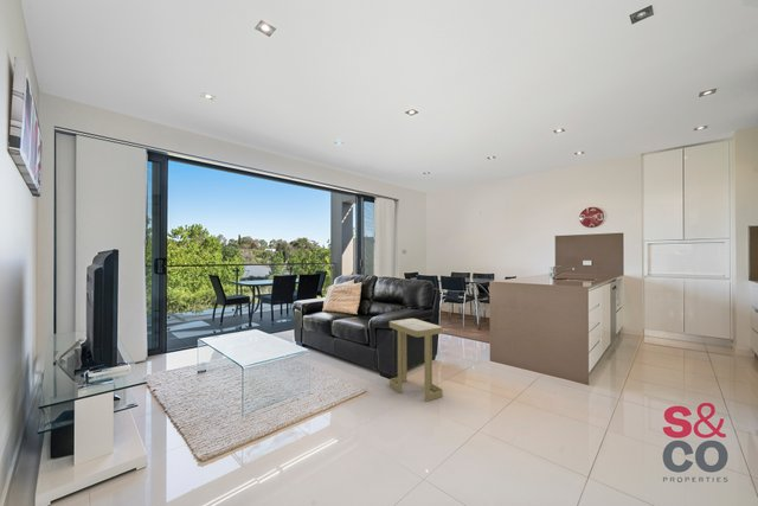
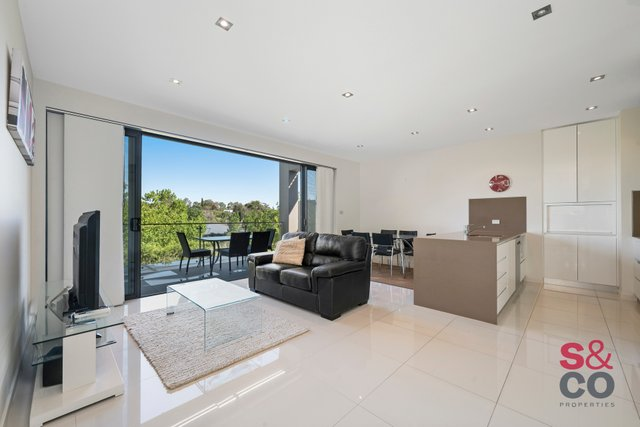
- side table (405, 357)
